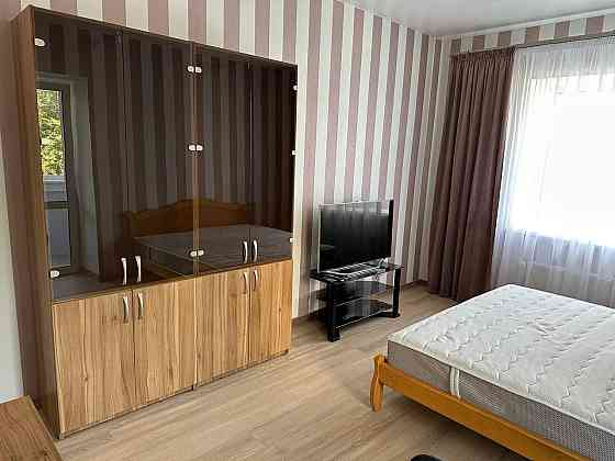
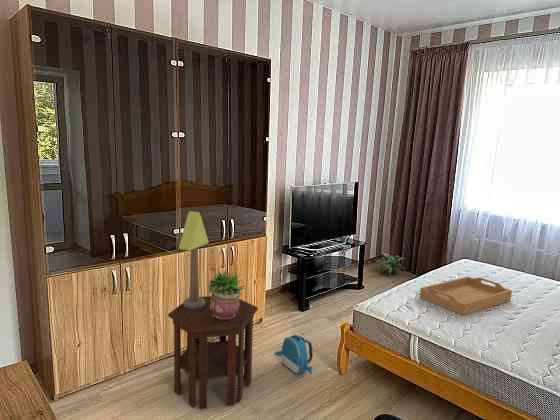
+ potted plant (390, 263)
+ serving tray (466, 292)
+ side table (213, 348)
+ backpack (298, 352)
+ table lamp (194, 258)
+ potted plant (227, 293)
